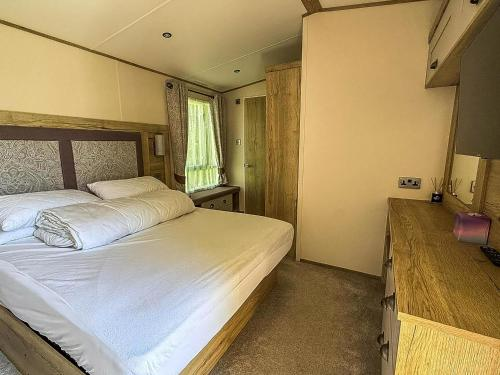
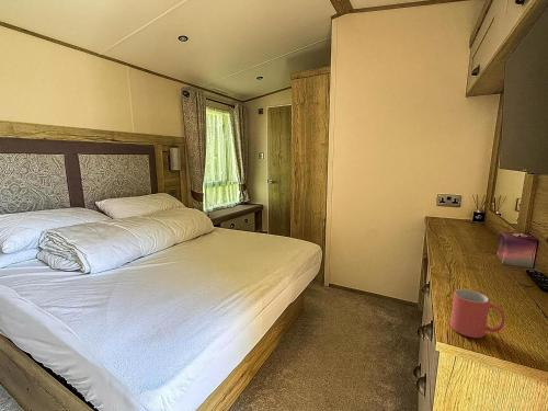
+ mug (477, 315)
